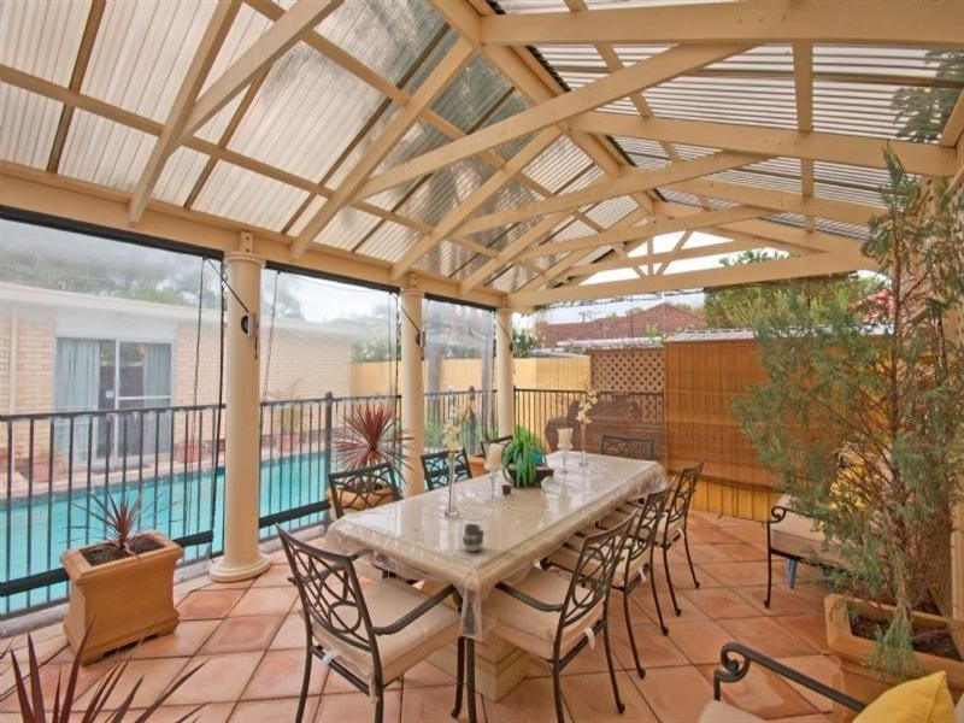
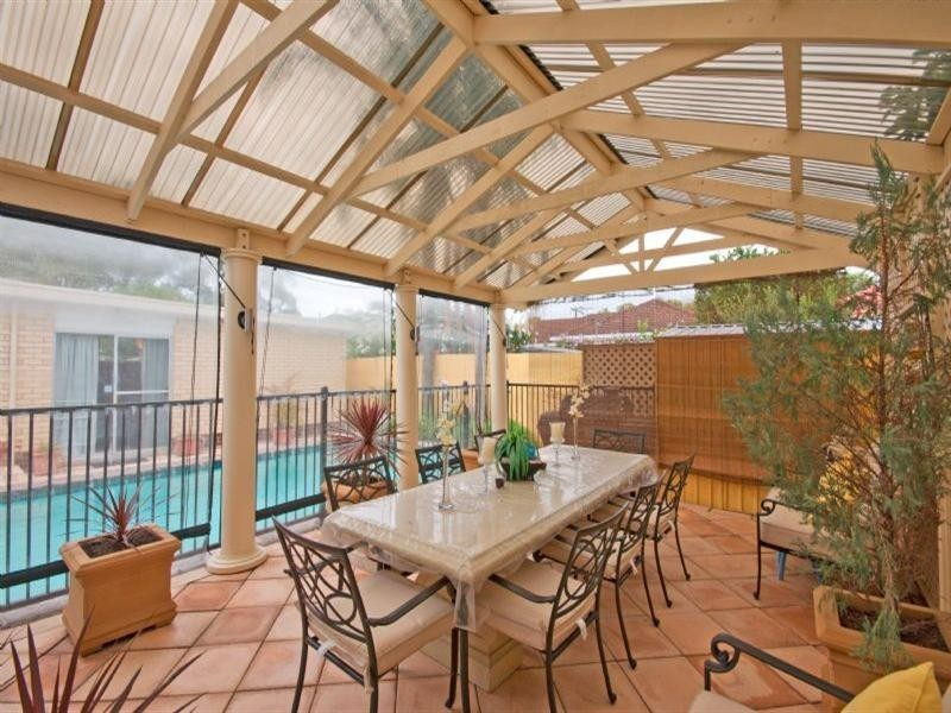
- cup (474, 536)
